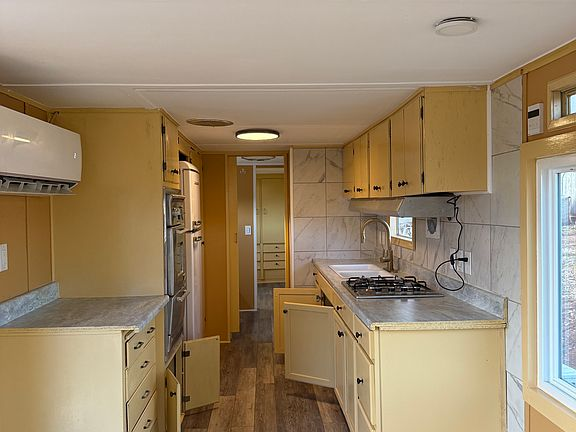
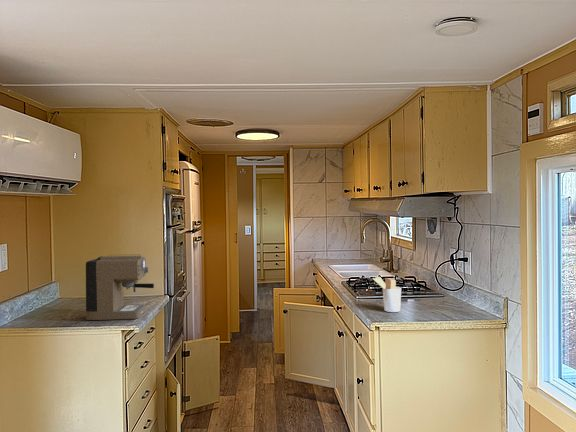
+ utensil holder (387, 293)
+ coffee maker (123, 285)
